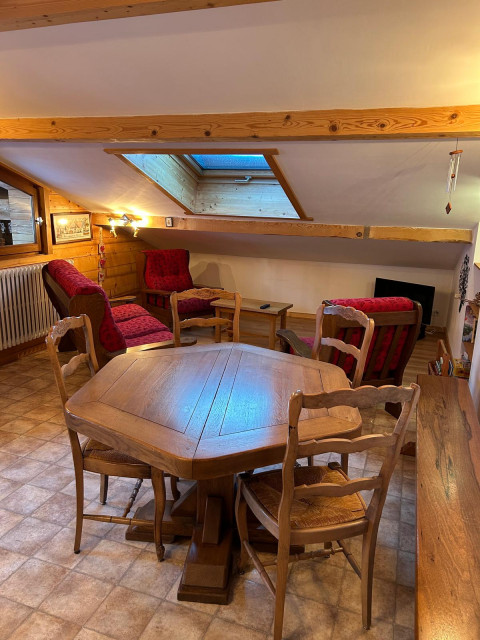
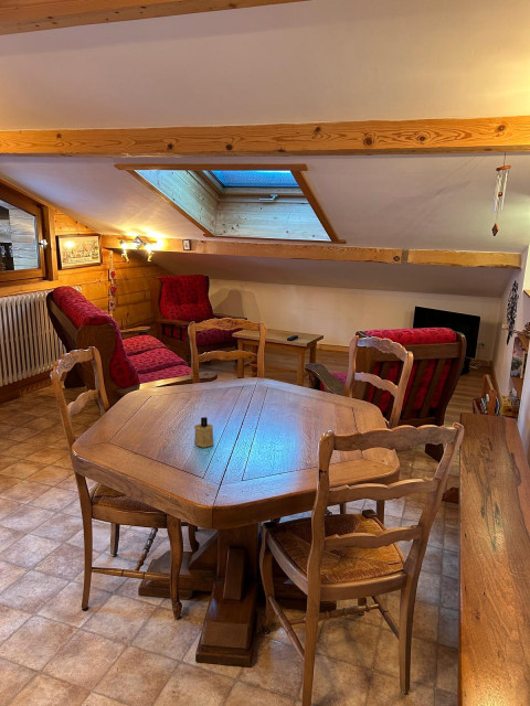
+ candle (204, 430)
